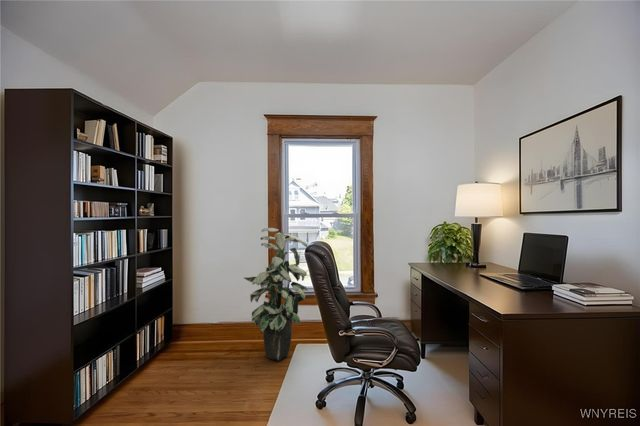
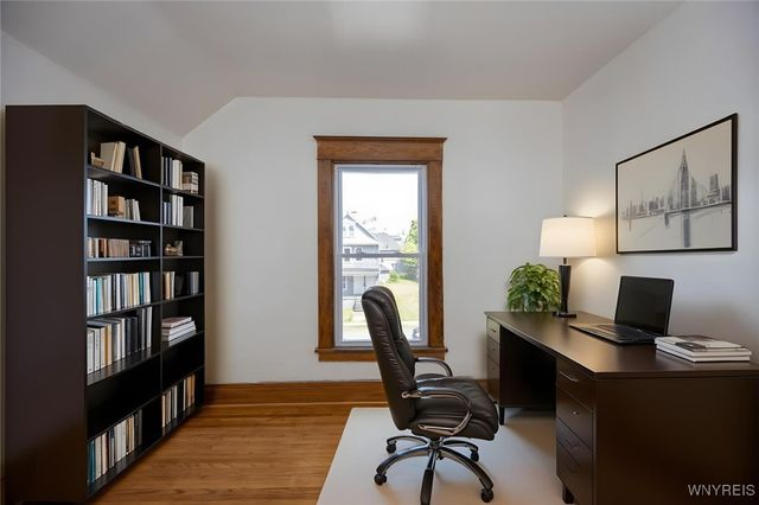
- indoor plant (277, 291)
